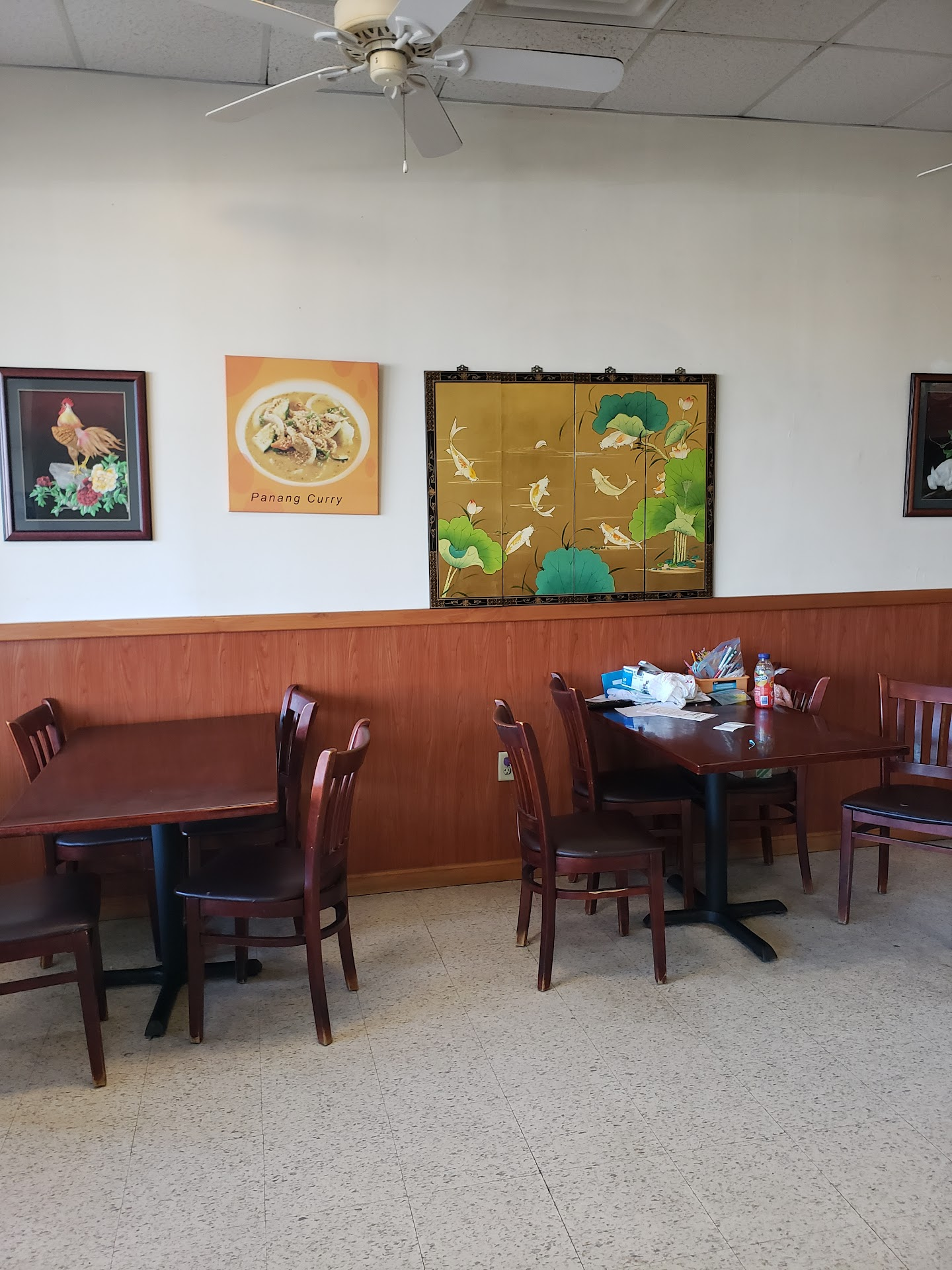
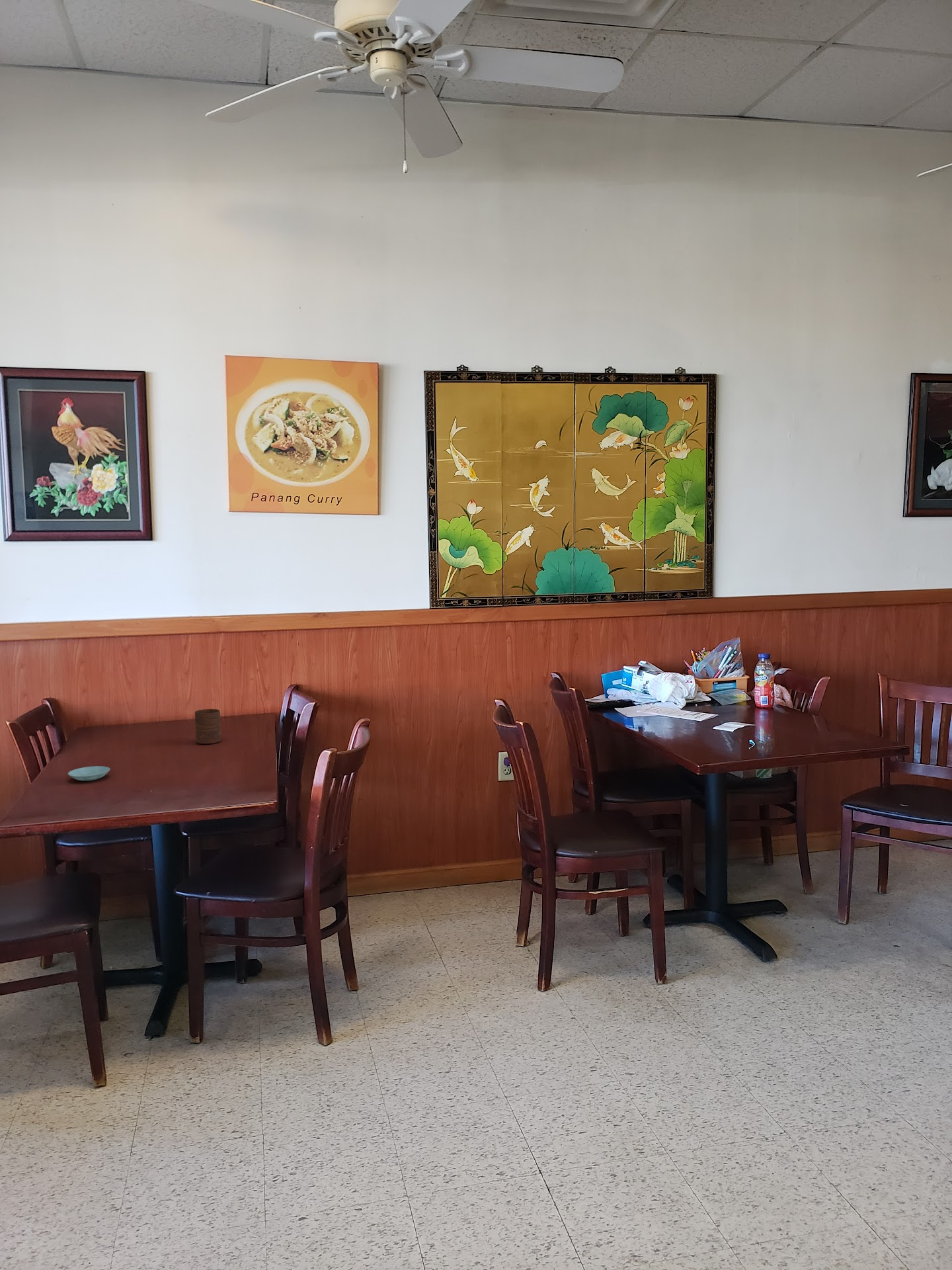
+ cup (206, 726)
+ saucer (89, 774)
